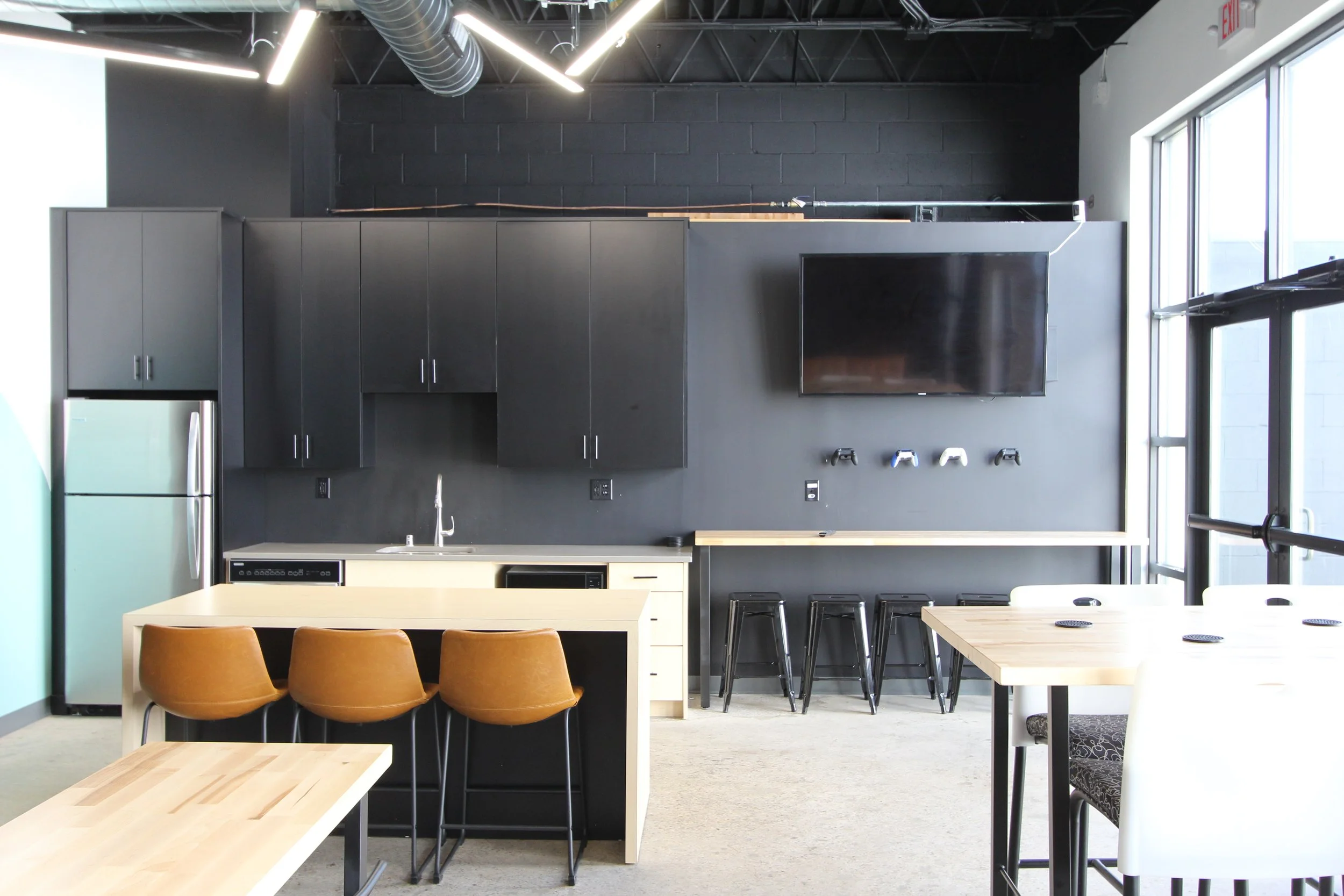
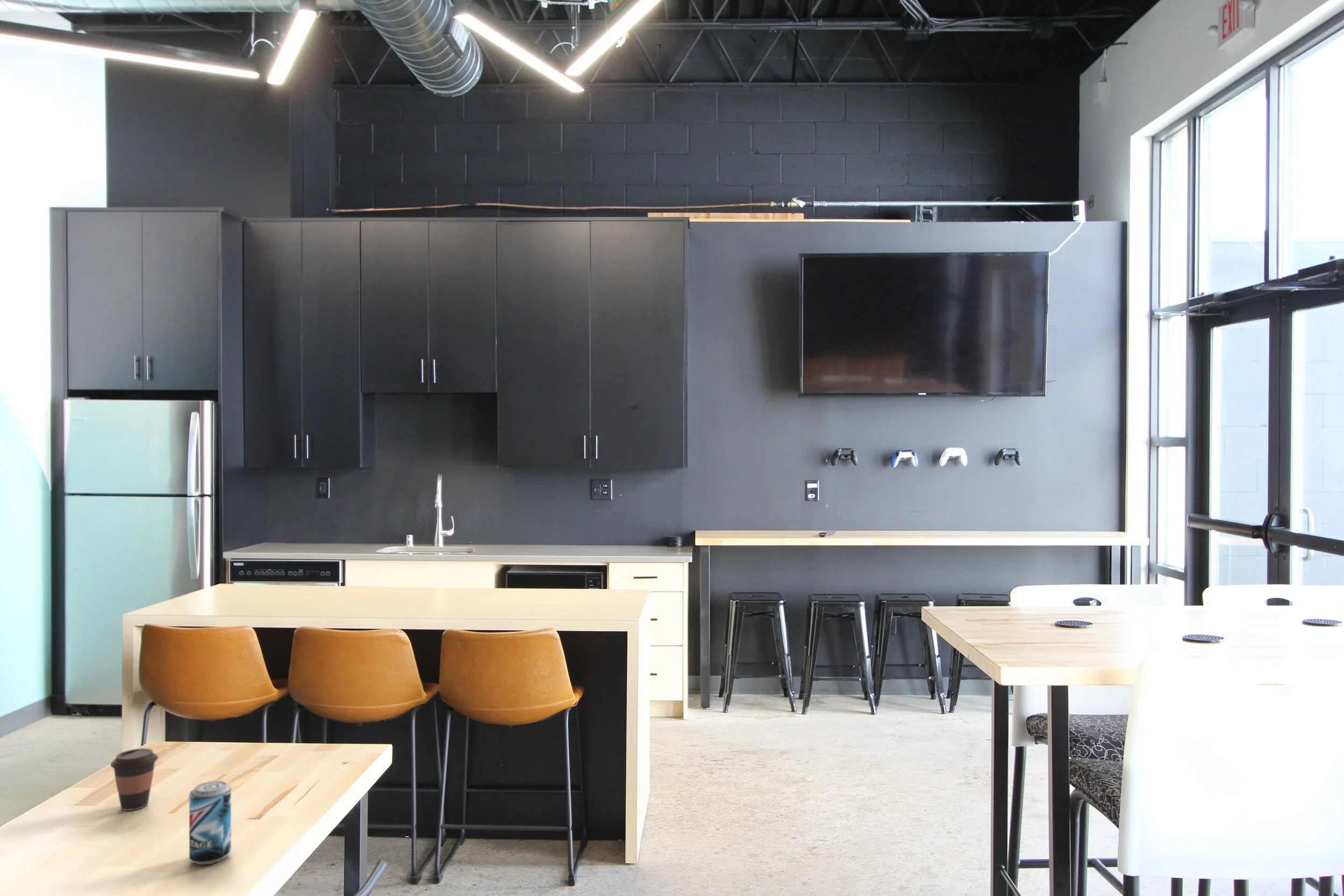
+ beer can (210, 822)
+ coffee cup (134, 779)
